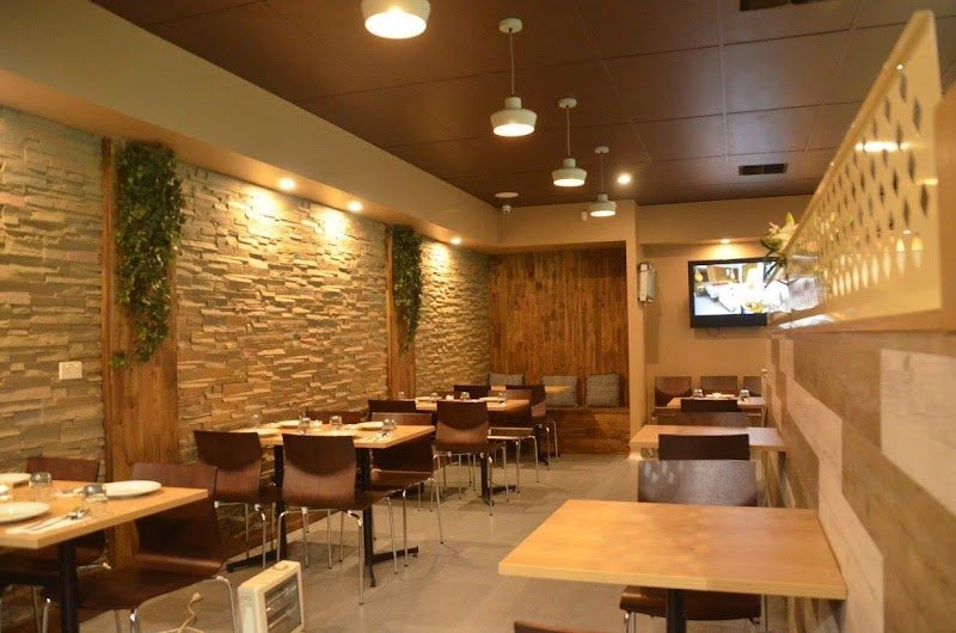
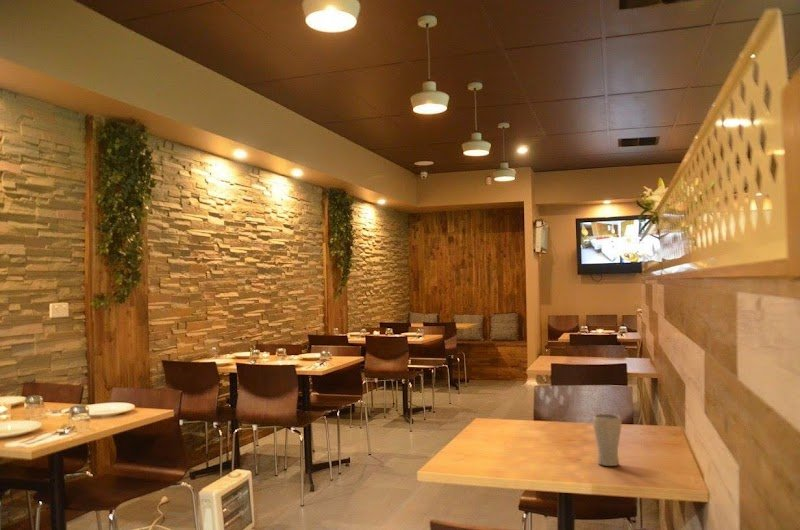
+ drinking glass (607, 440)
